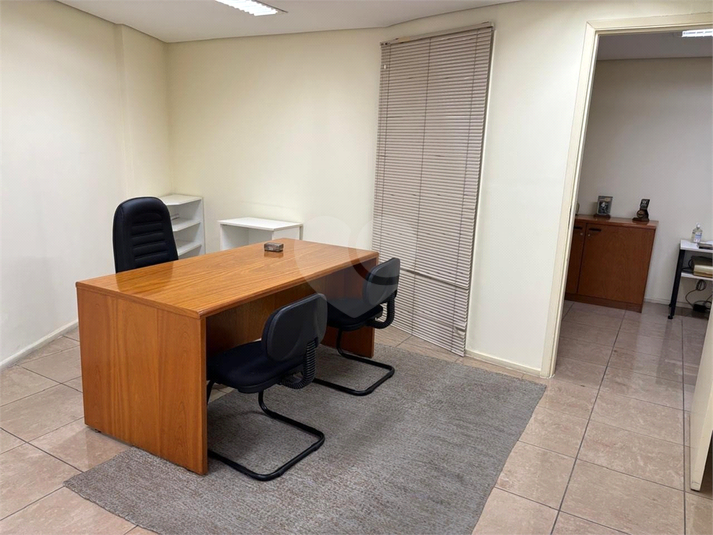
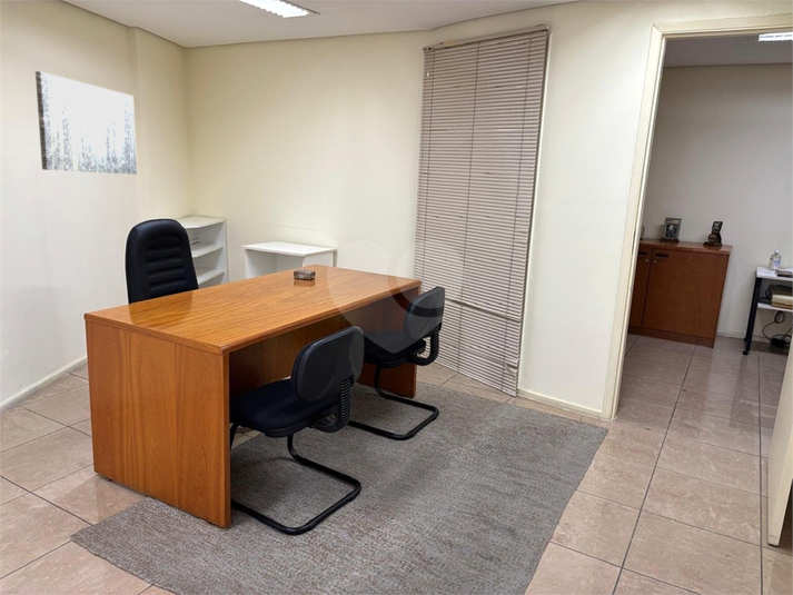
+ wall art (92, 129)
